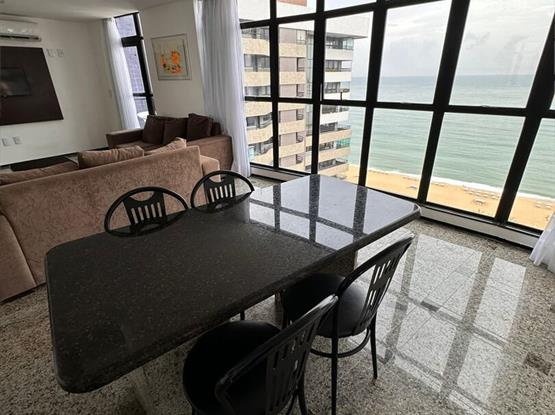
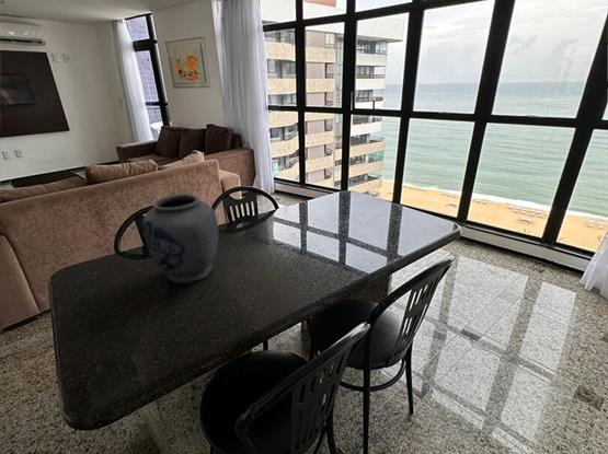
+ vase (183, 237)
